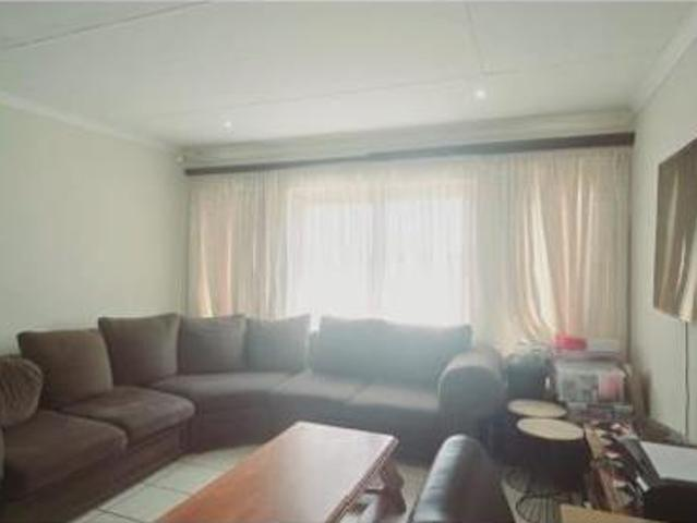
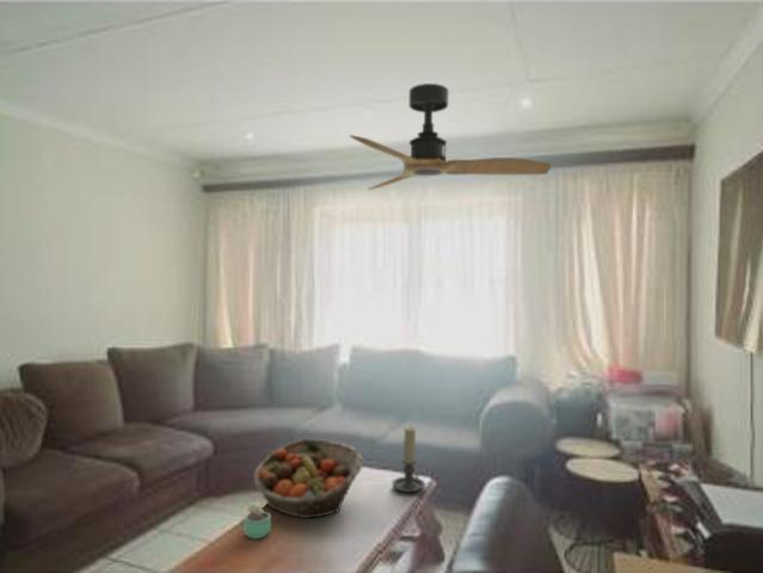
+ fruit basket (307, 475)
+ candle holder (410, 456)
+ chocolate milk (254, 517)
+ ceiling fan (444, 140)
